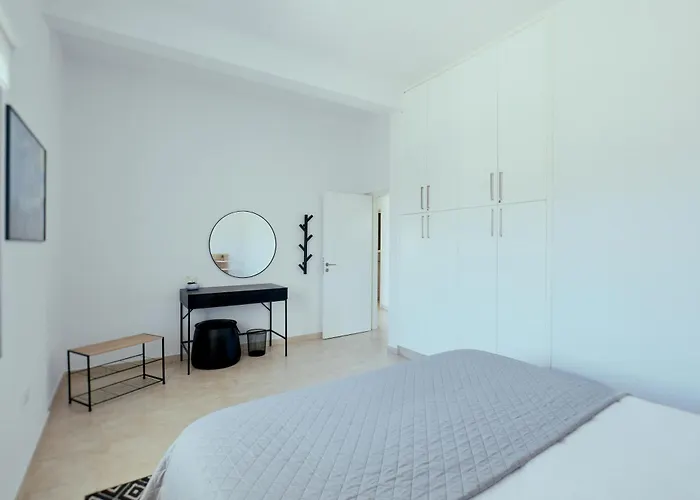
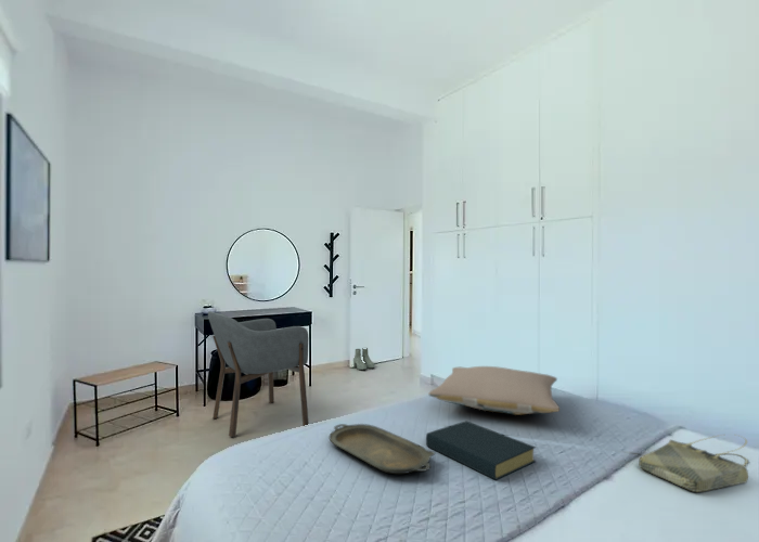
+ boots (363, 358)
+ pillow (497, 388)
+ armchair (254, 364)
+ hardback book (478, 447)
+ tote bag (705, 456)
+ serving tray (376, 448)
